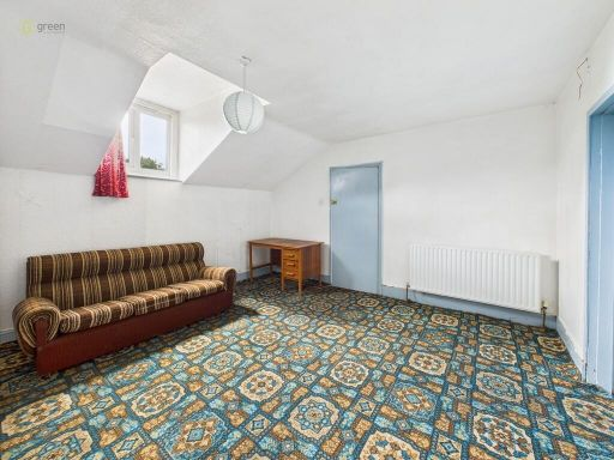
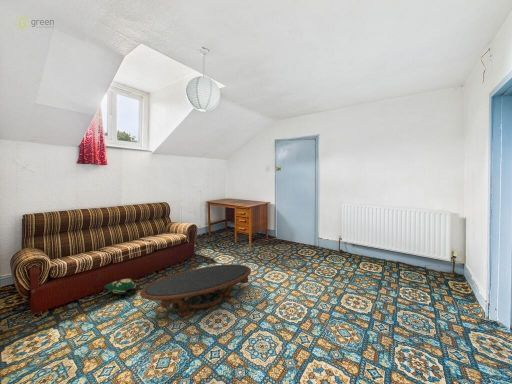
+ coffee table (202, 289)
+ bag (124, 287)
